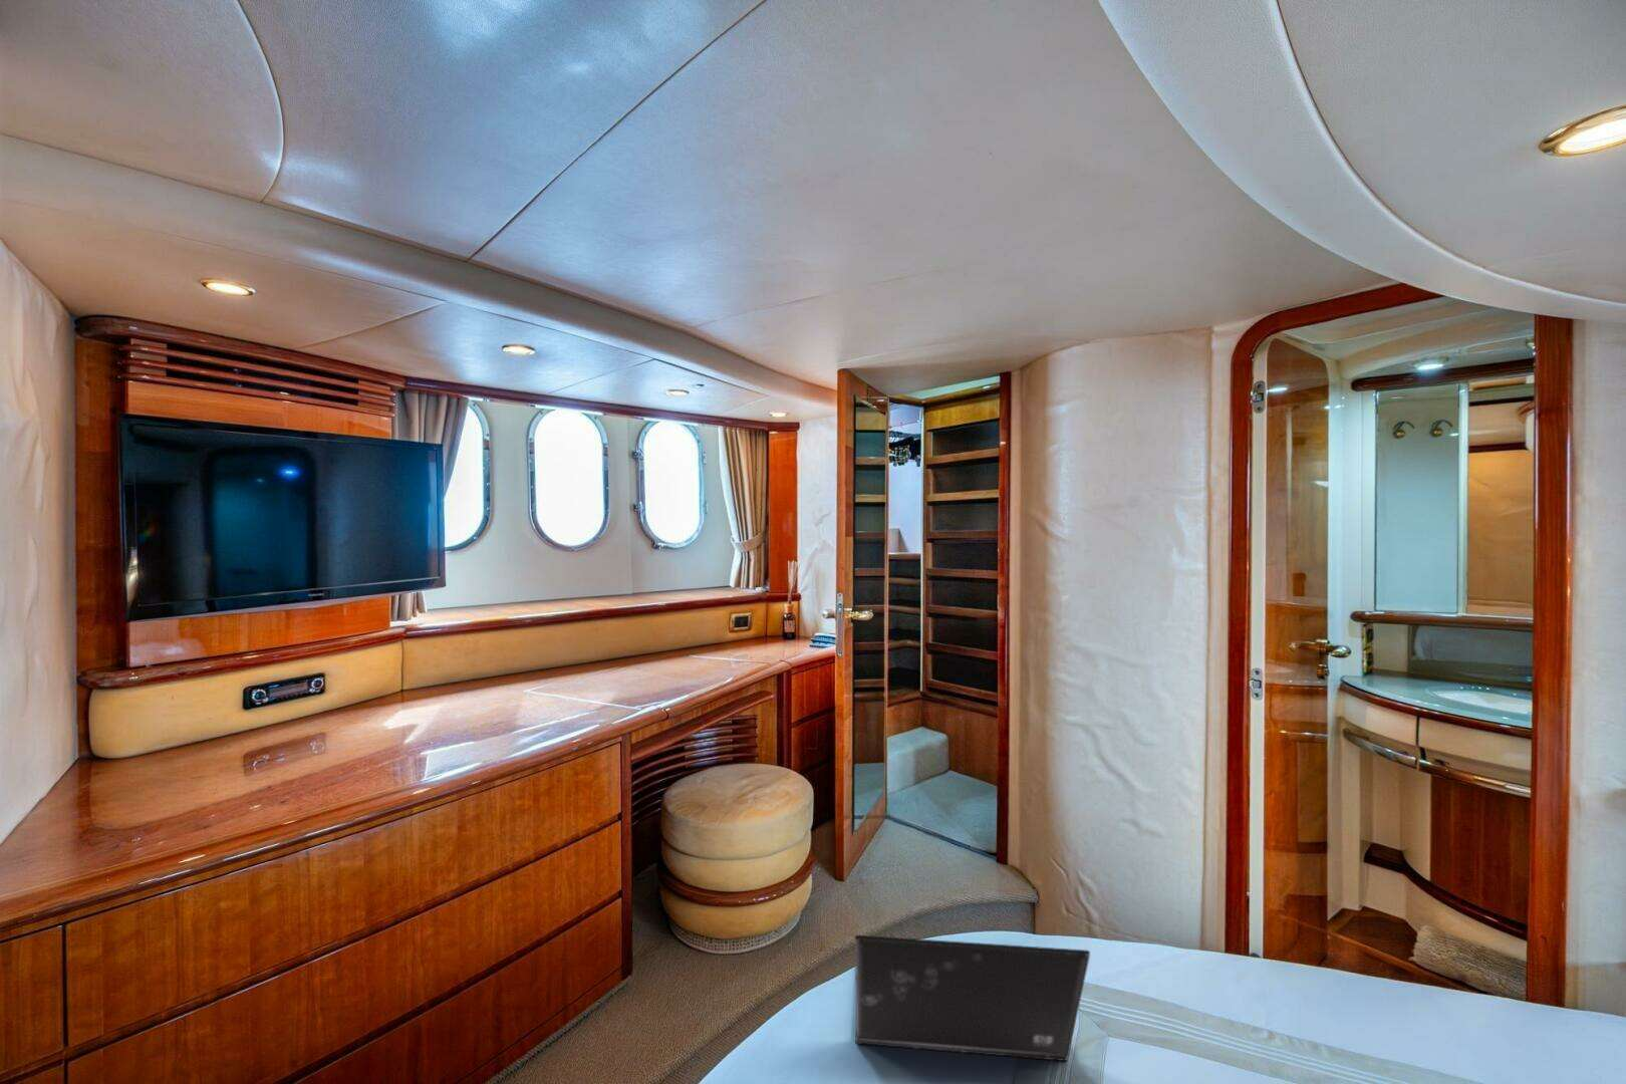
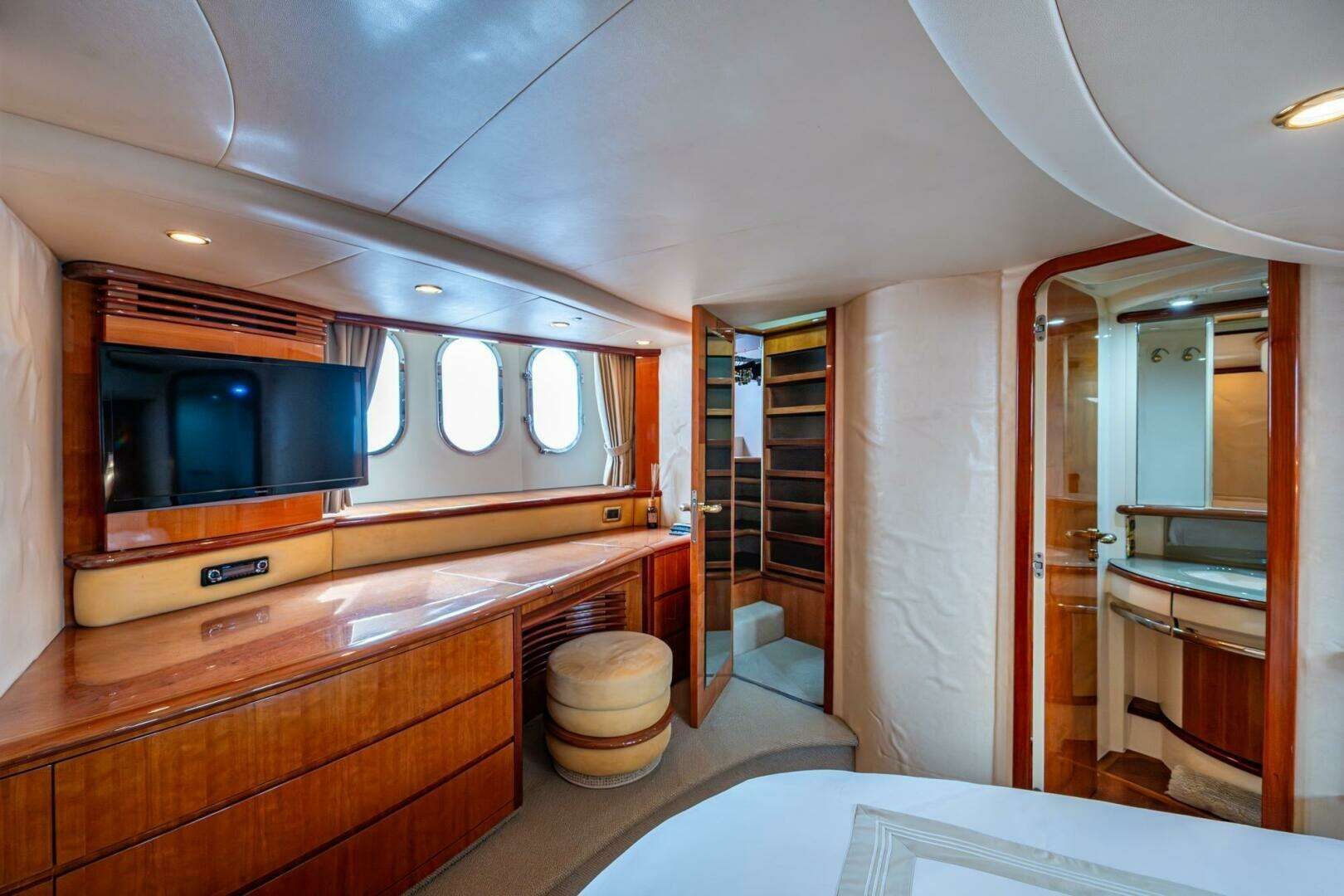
- laptop (953, 946)
